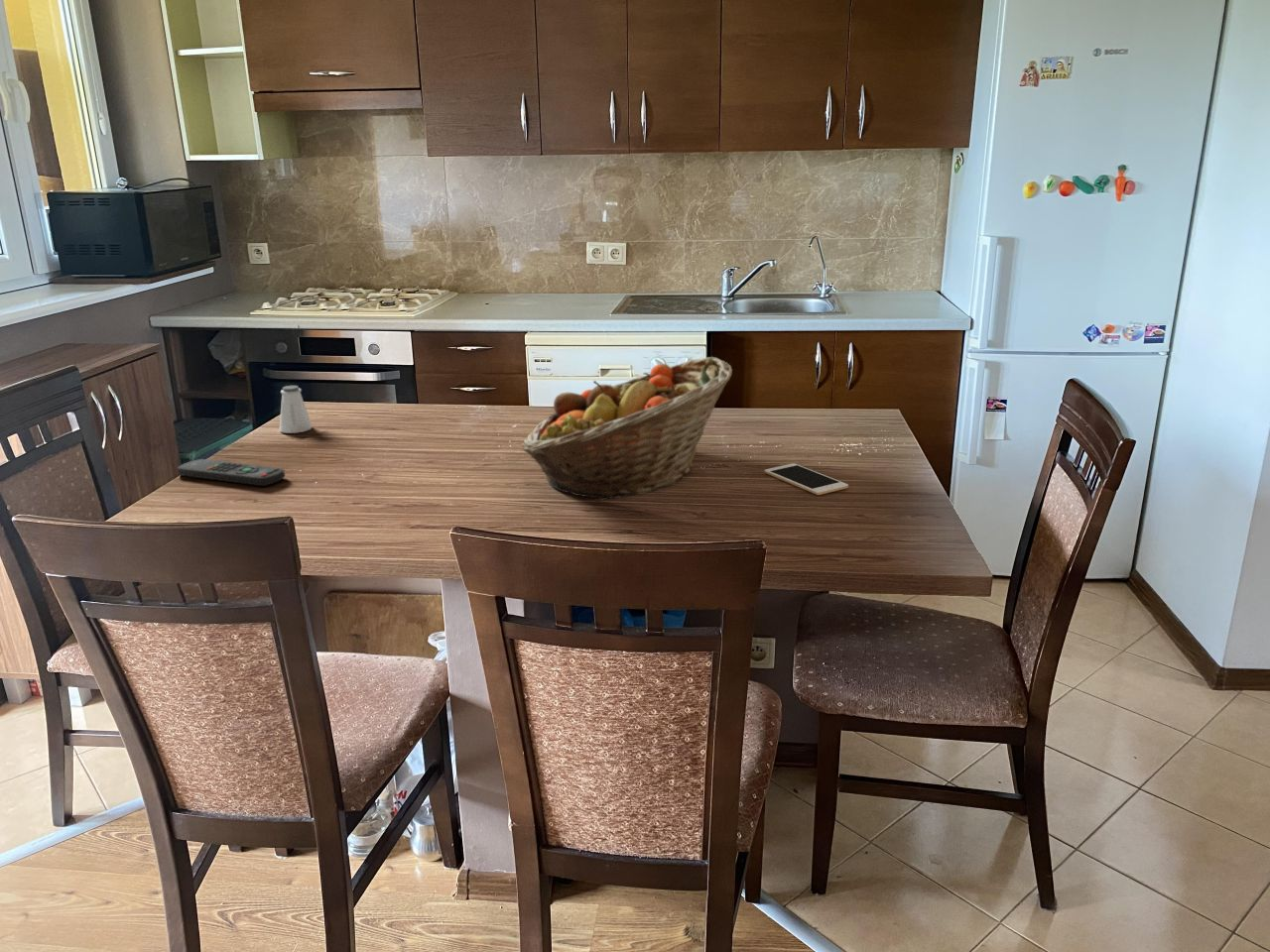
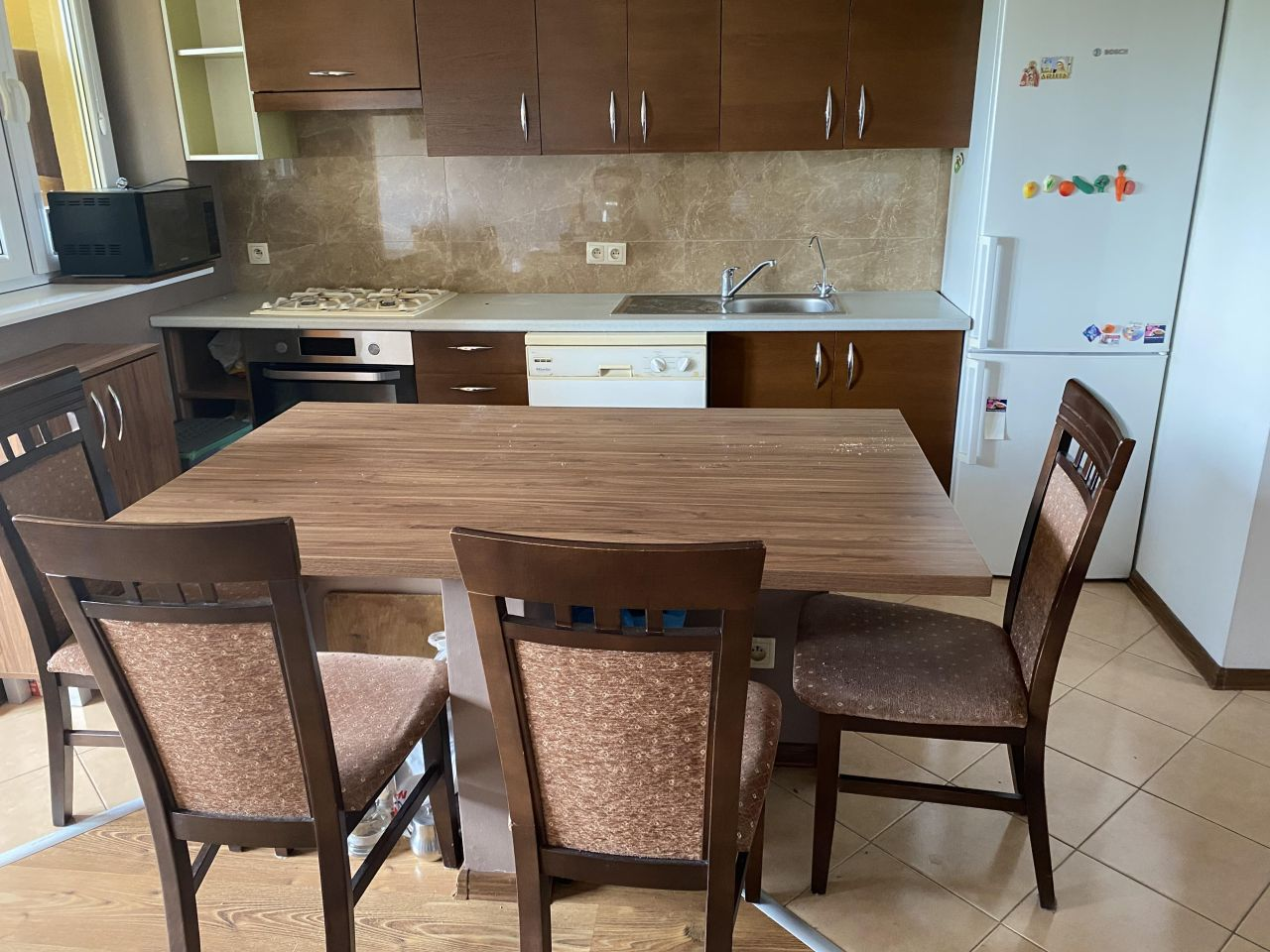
- cell phone (805, 478)
- saltshaker (293, 408)
- fruit basket (629, 419)
- remote control (230, 471)
